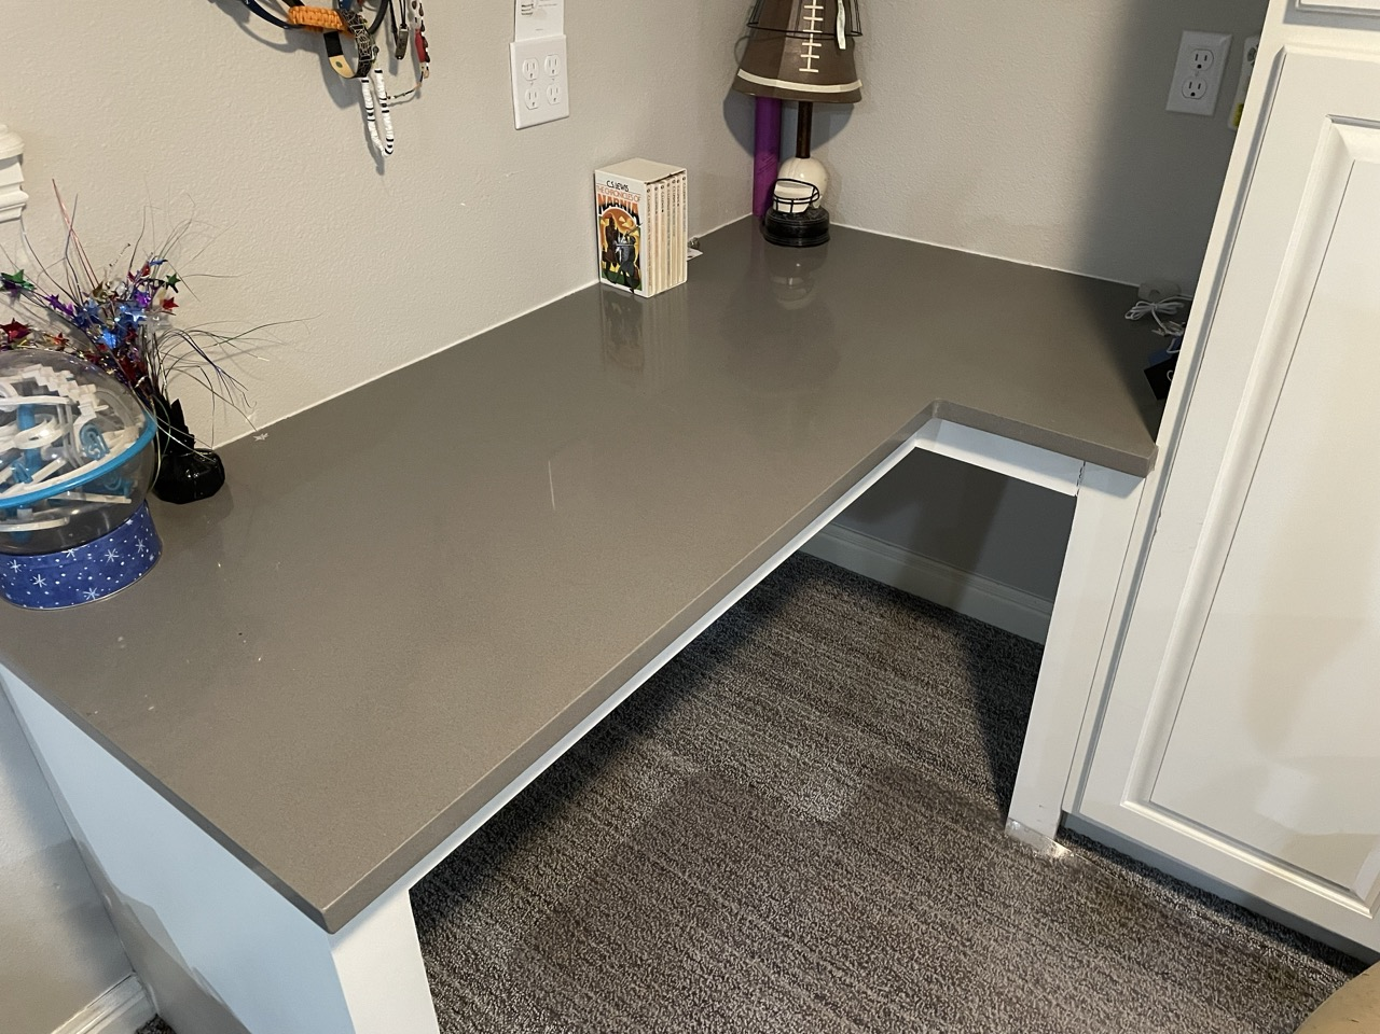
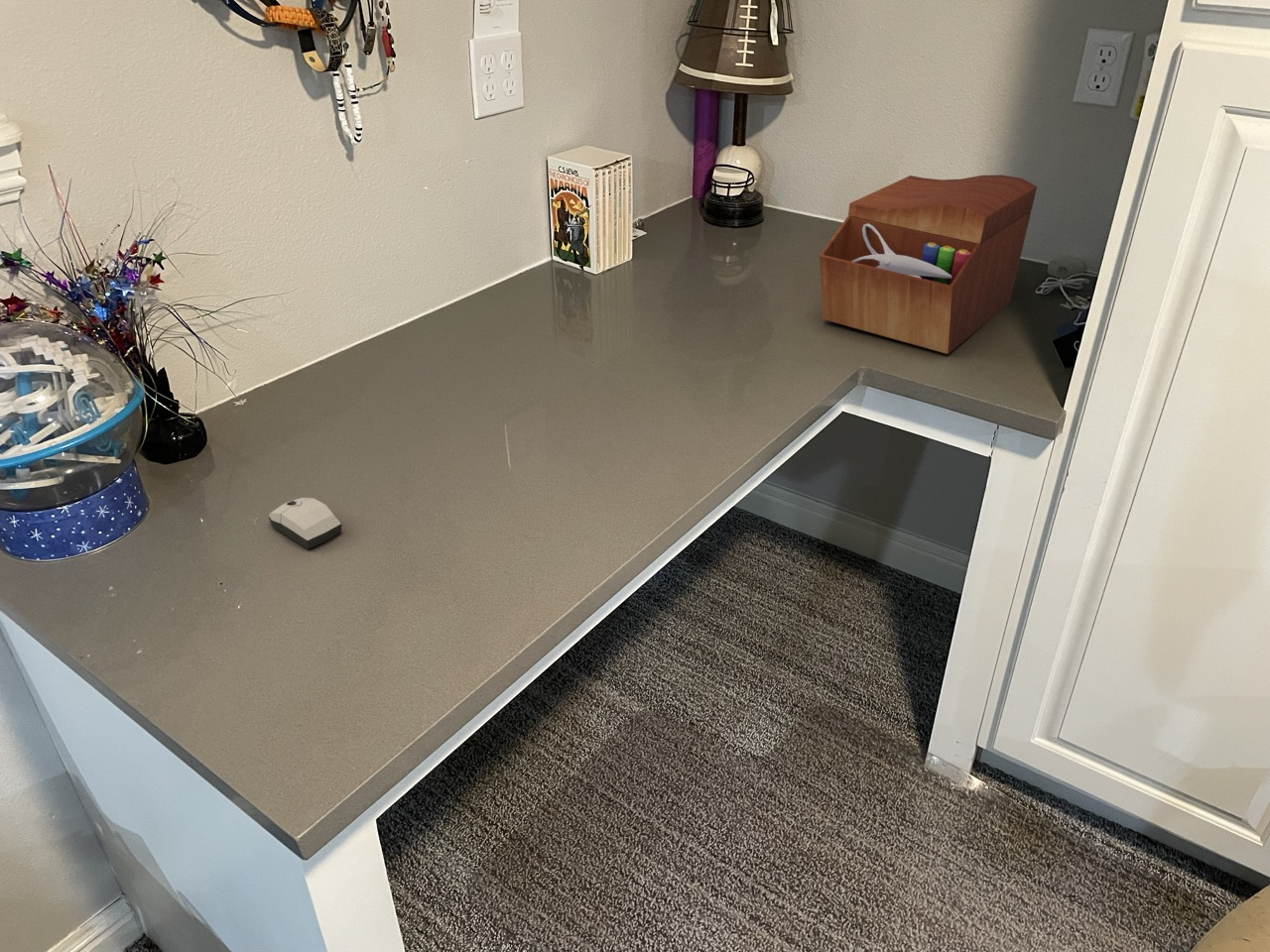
+ sewing box (920, 253)
+ computer mouse (303, 517)
